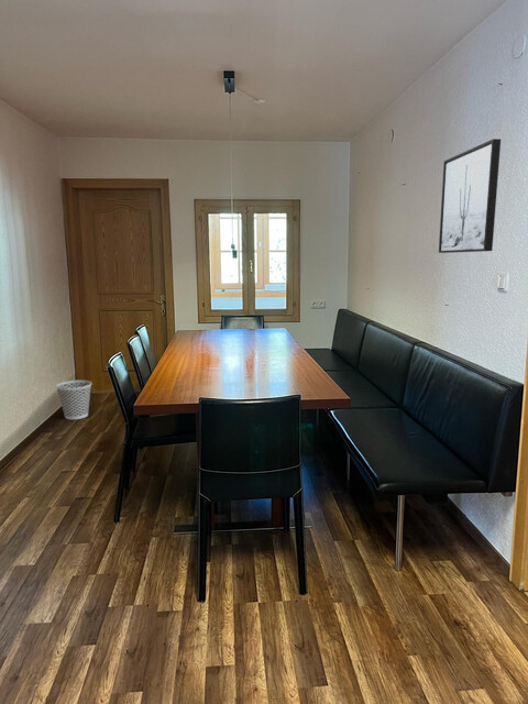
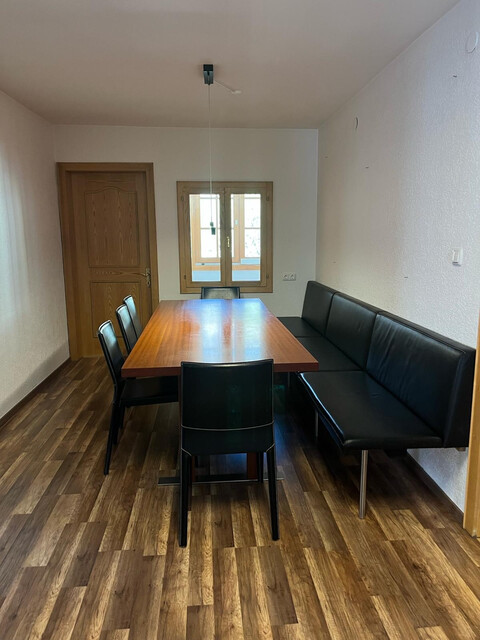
- wastebasket (75, 399)
- wall art (465, 202)
